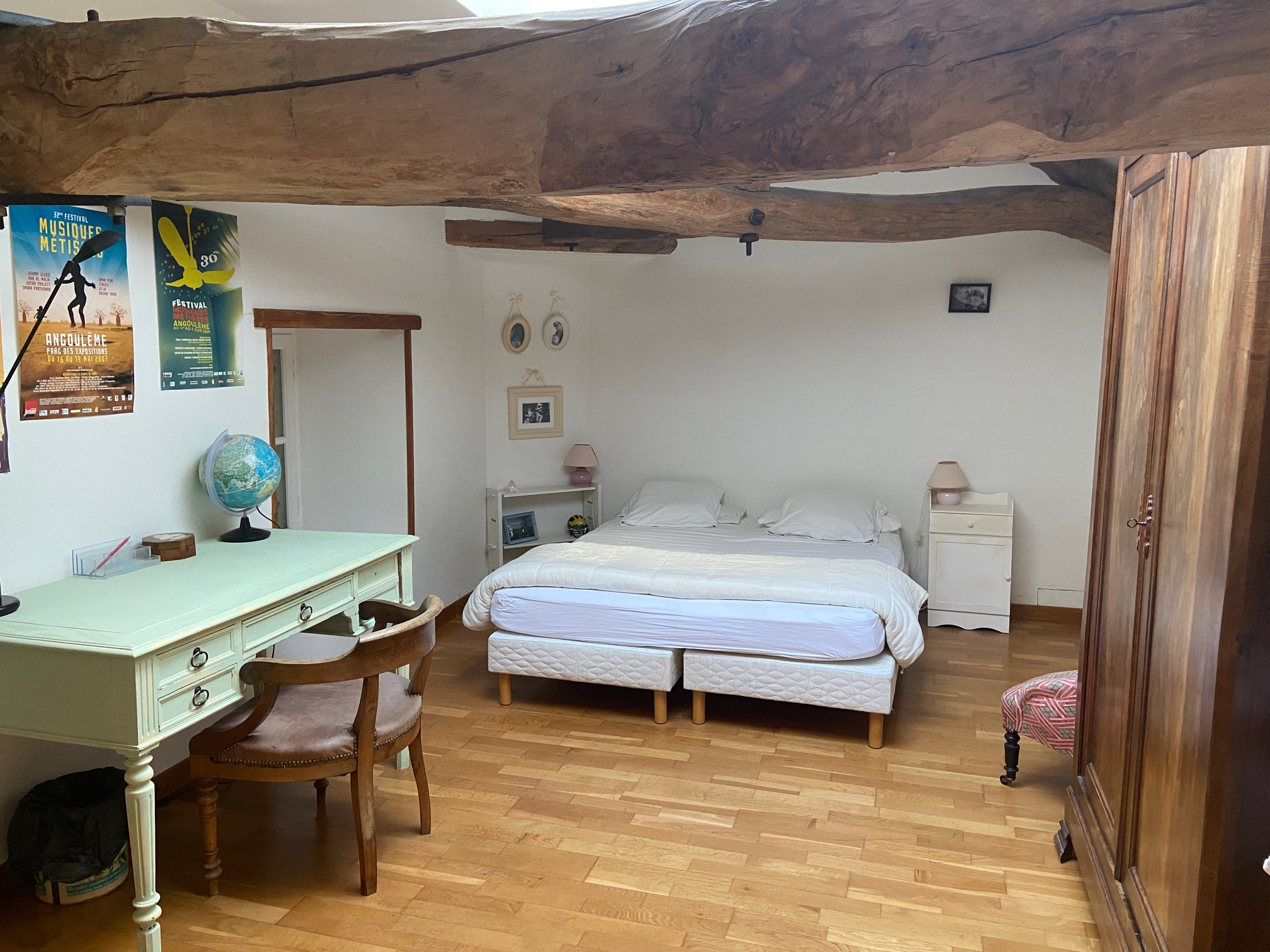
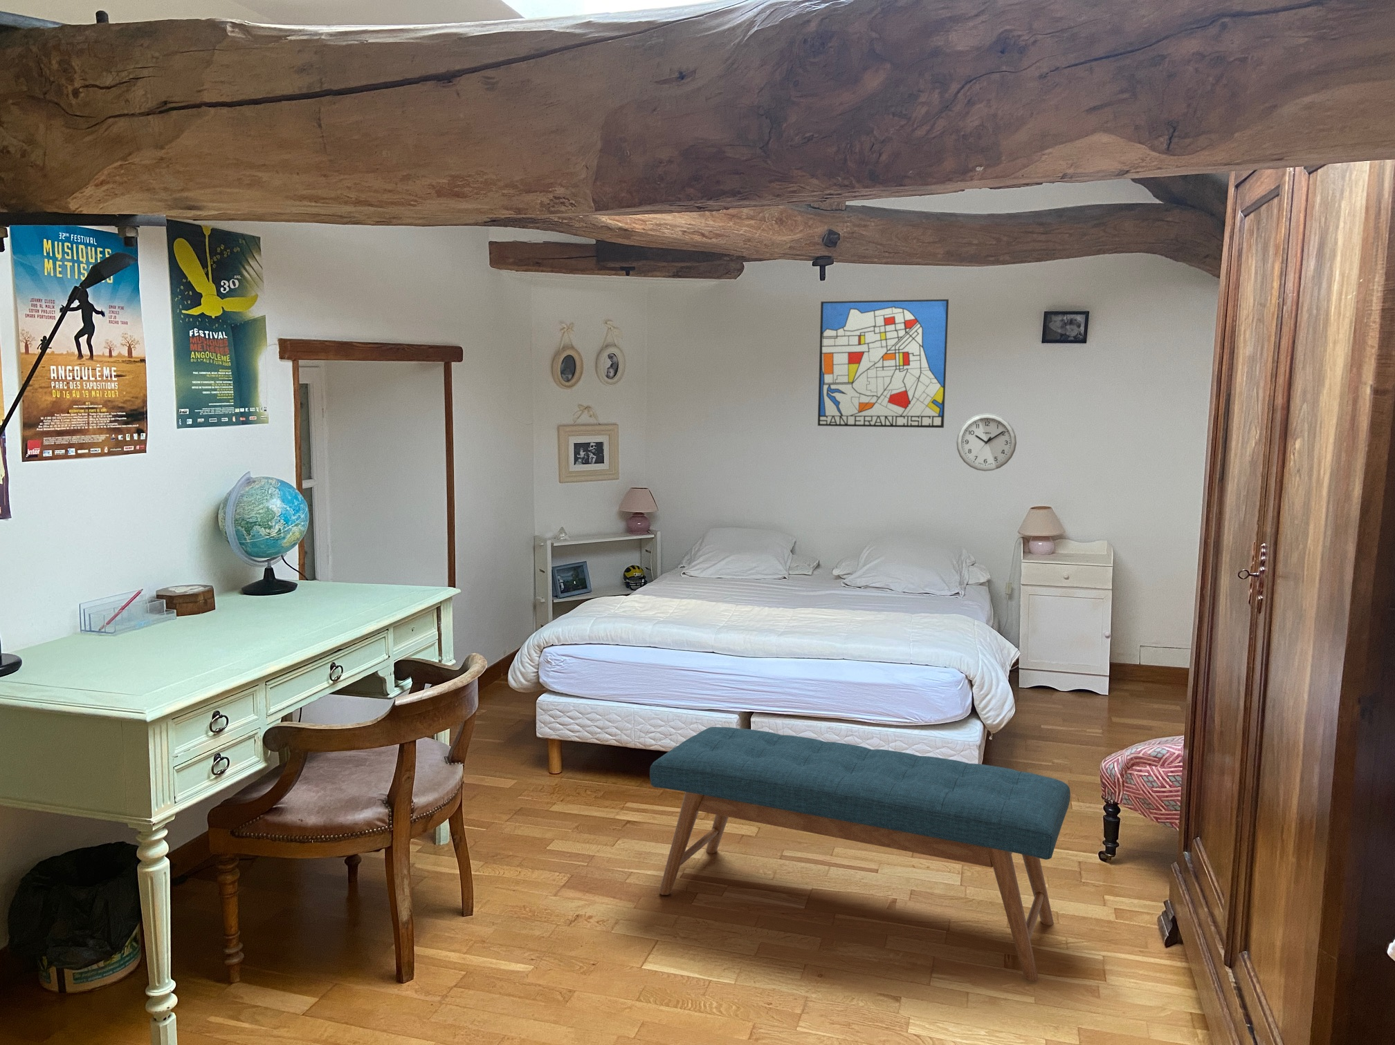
+ bench (853, 834)
+ wall art (882, 363)
+ wall clock (986, 441)
